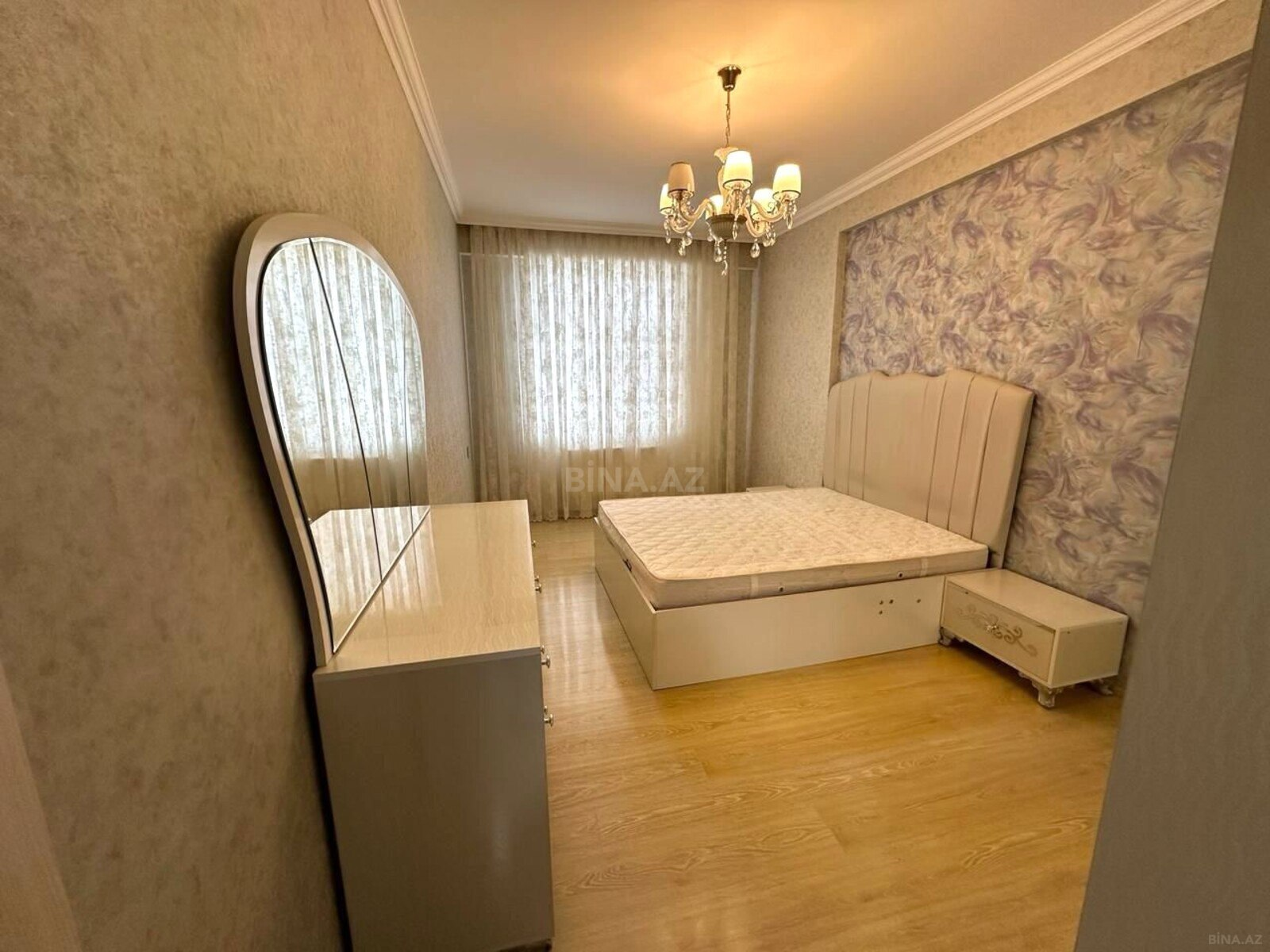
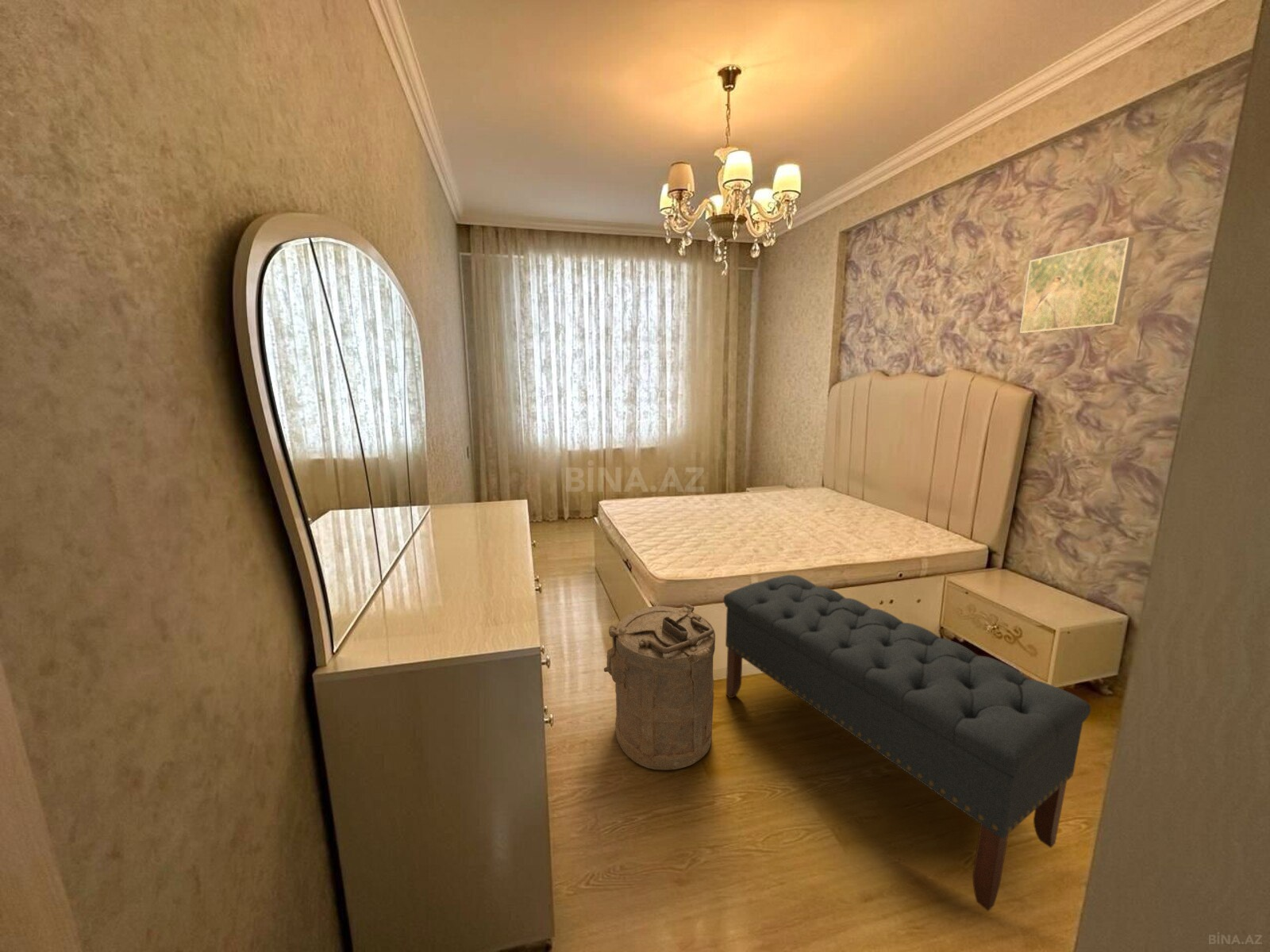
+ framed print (1071, 290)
+ bench (864, 693)
+ laundry hamper (659, 677)
